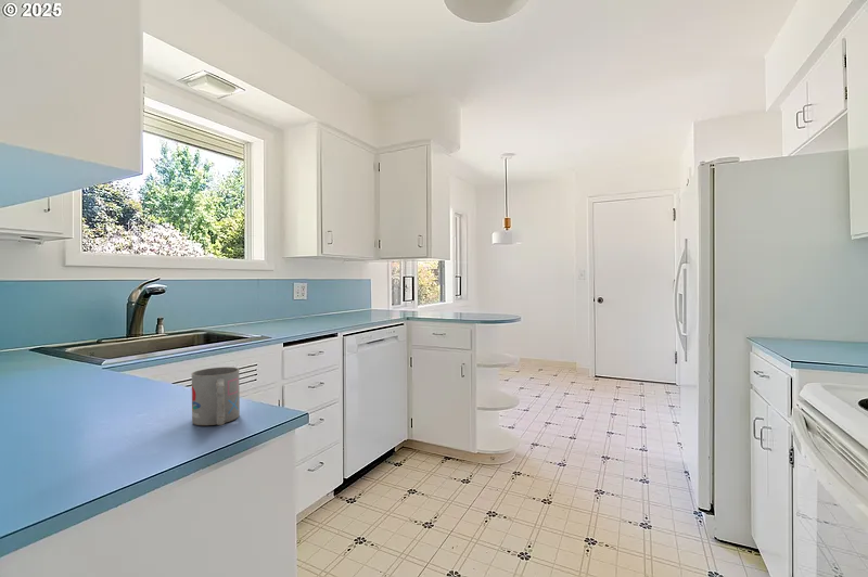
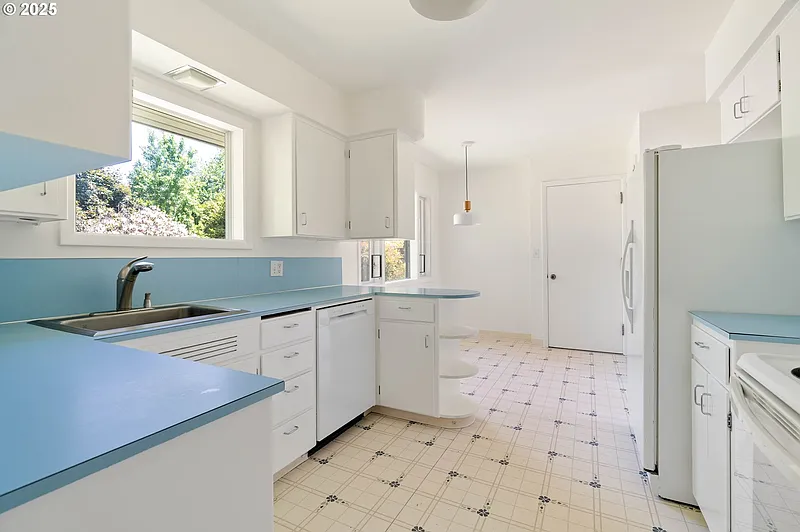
- mug (218, 397)
